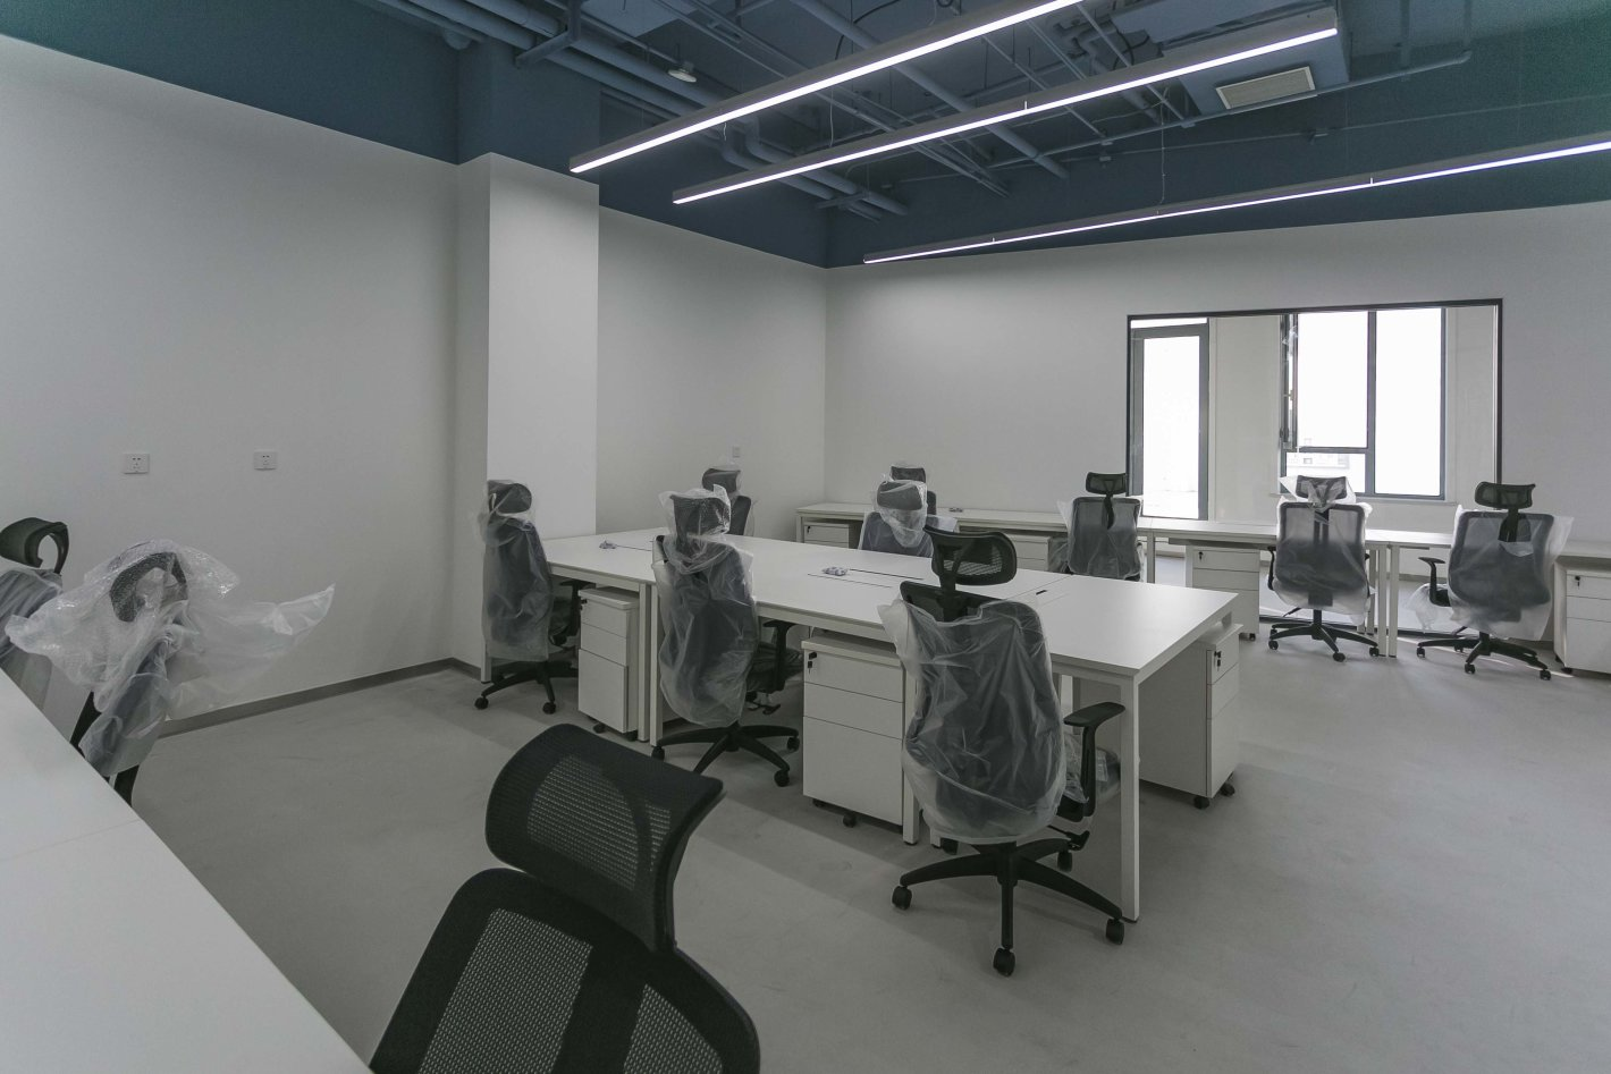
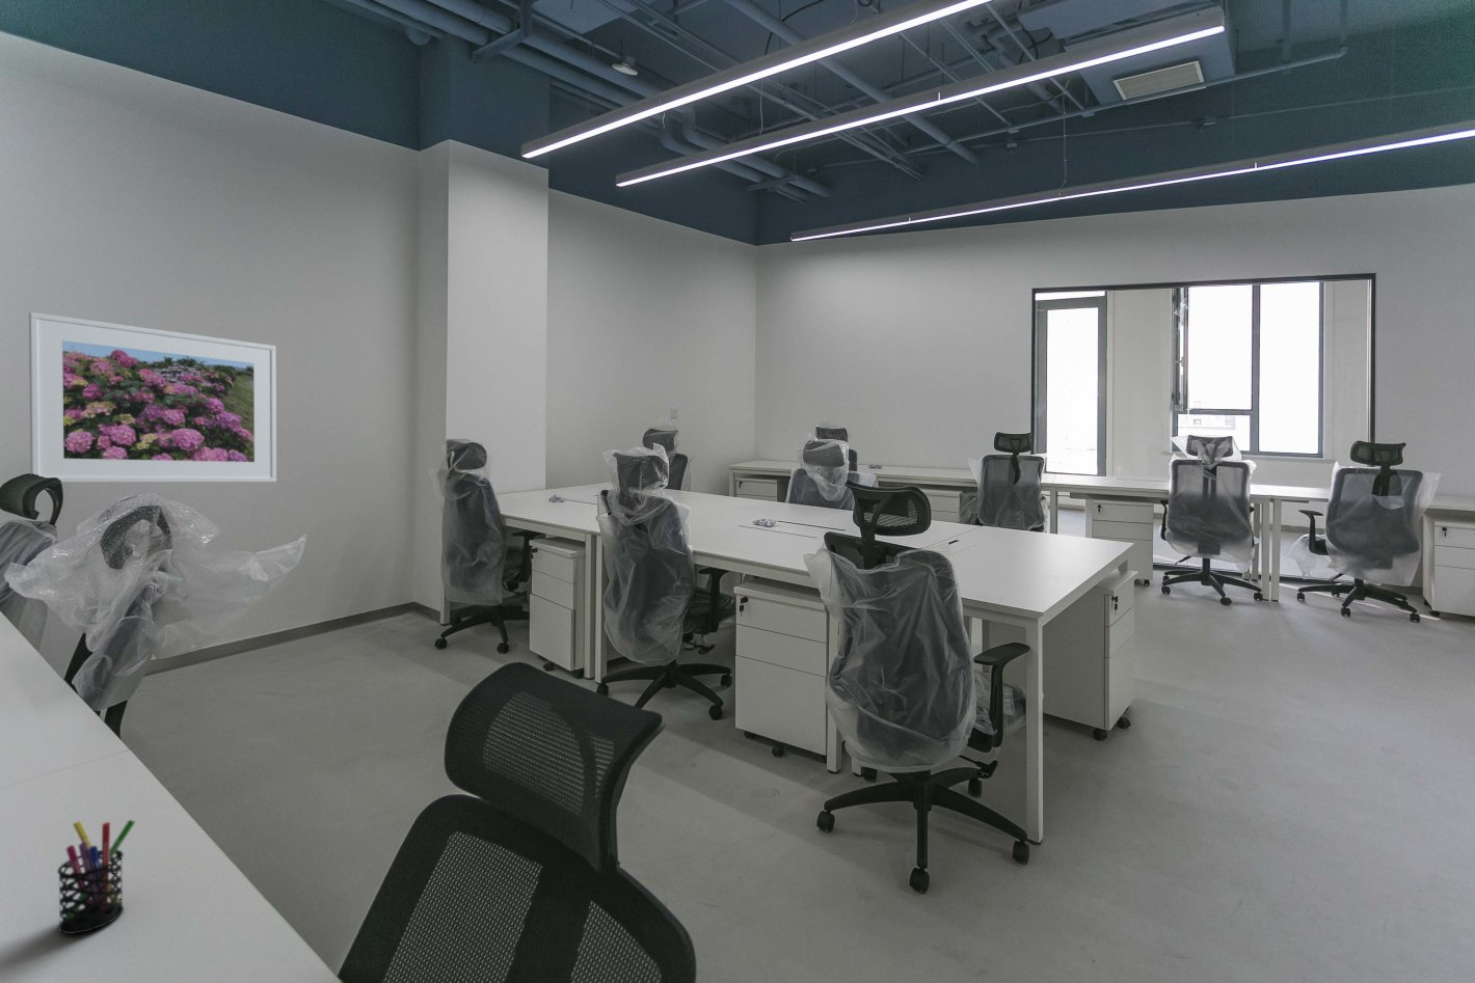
+ pen holder (100, 867)
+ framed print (166, 406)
